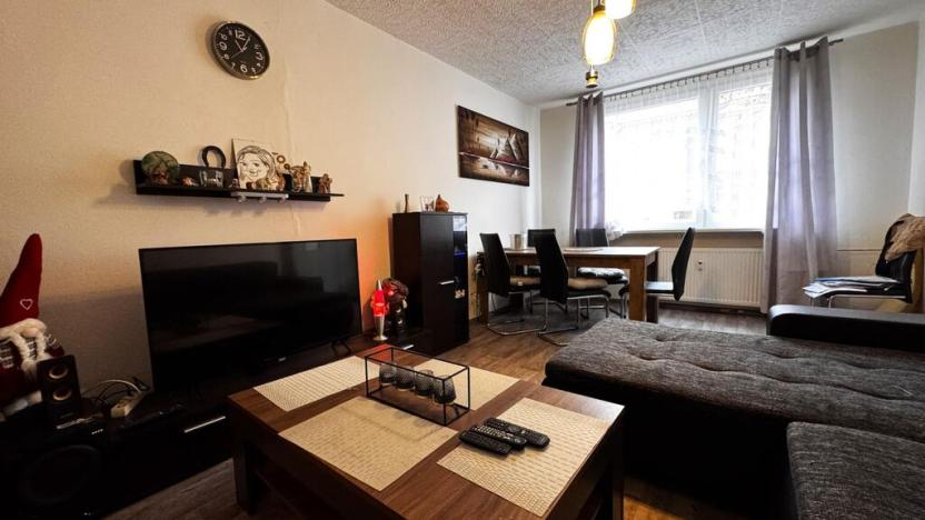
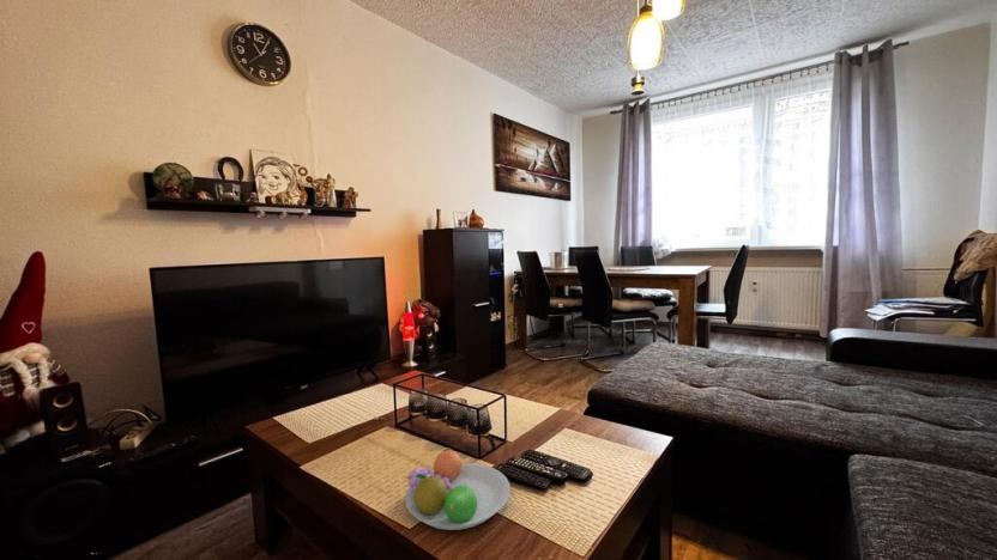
+ fruit bowl (455, 483)
